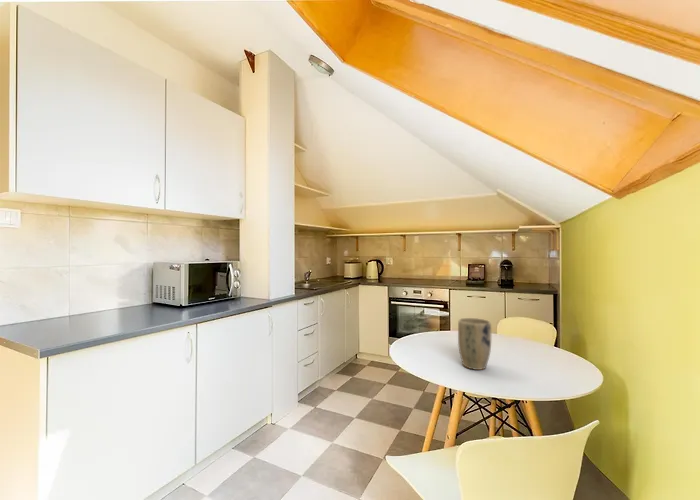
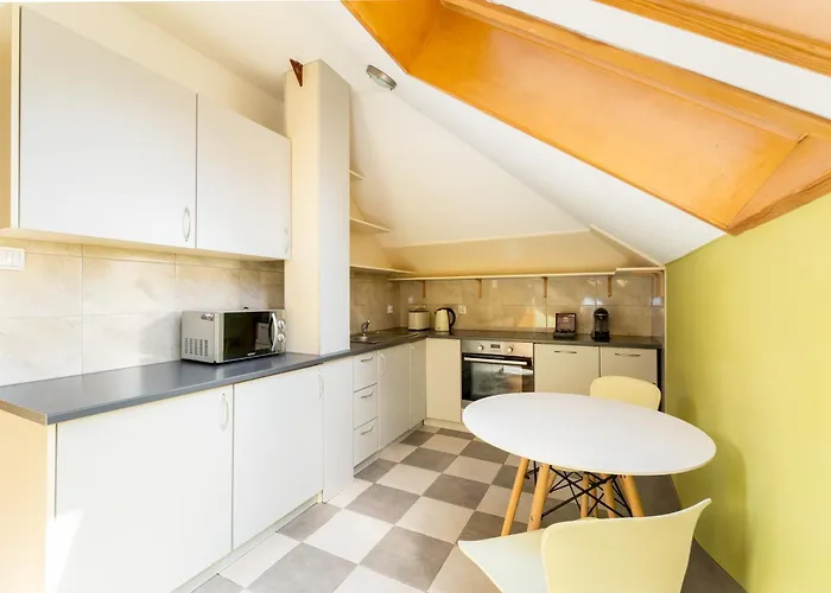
- plant pot (474, 343)
